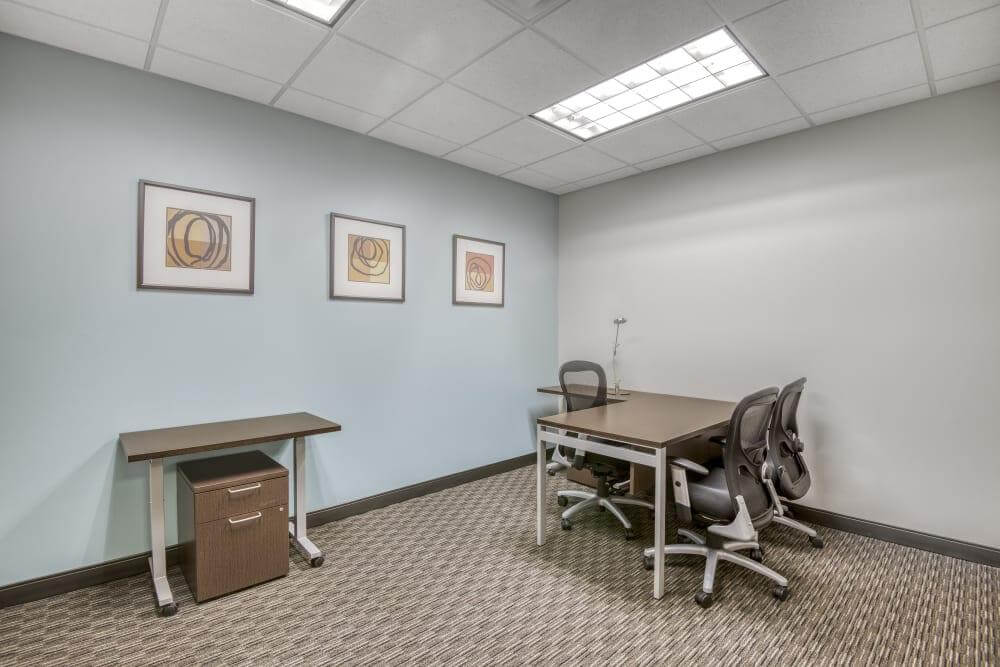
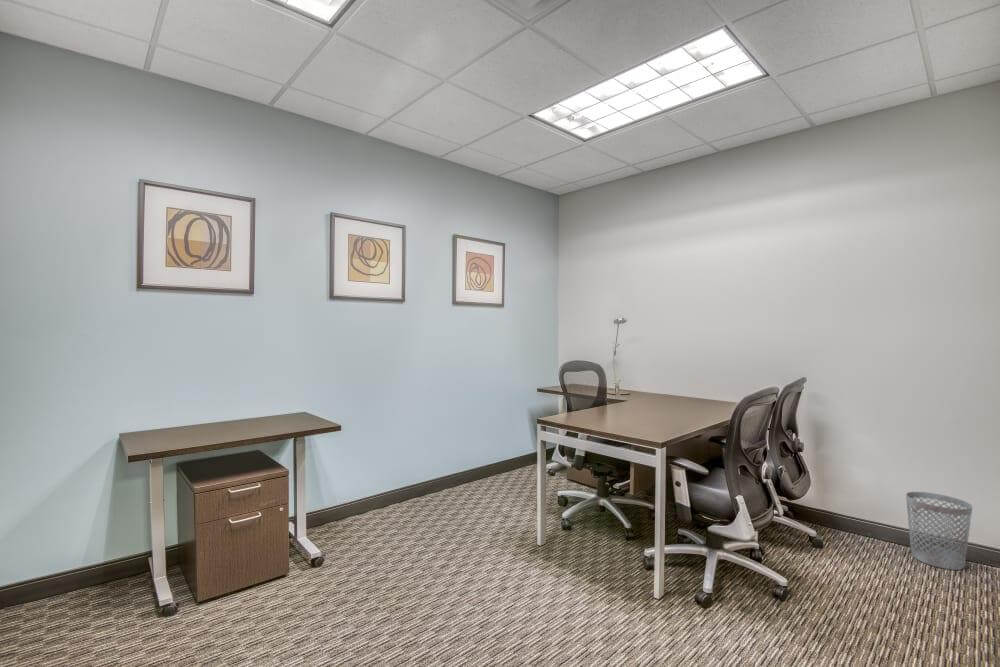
+ wastebasket (937, 530)
